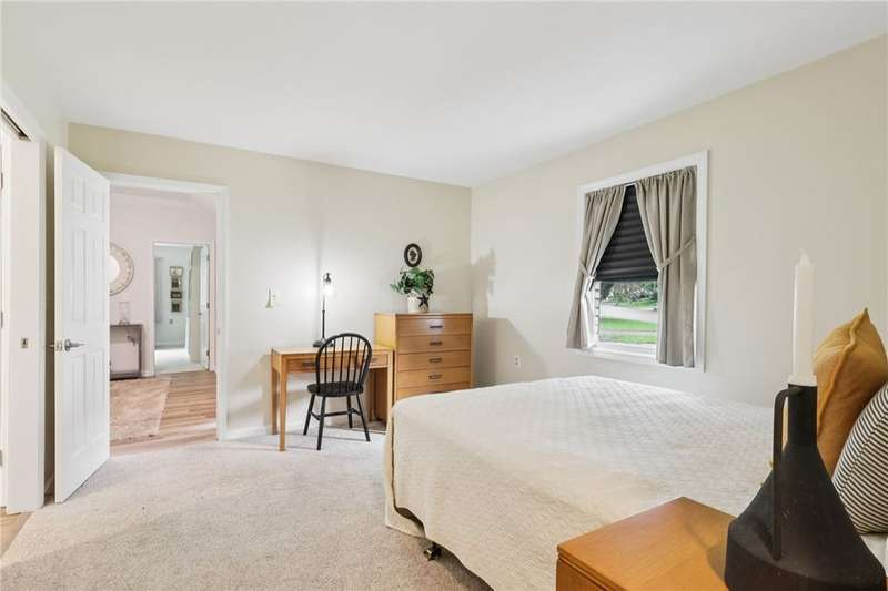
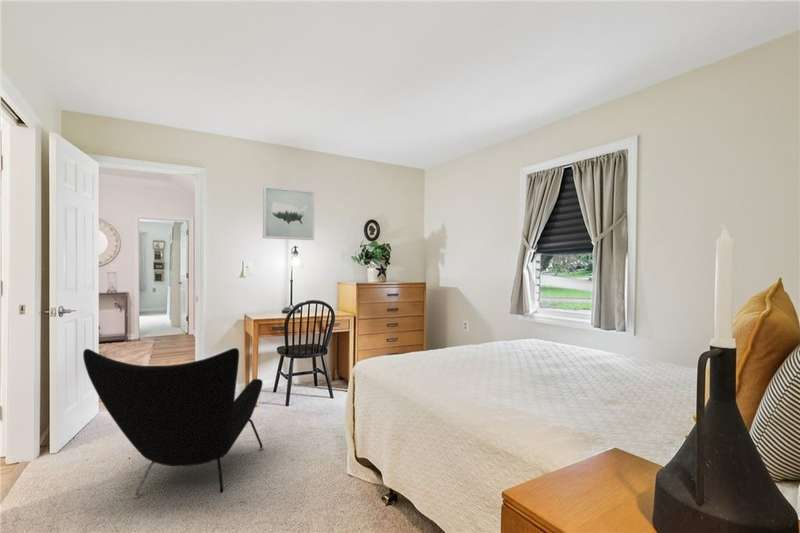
+ armchair (190, 409)
+ wall art (289, 213)
